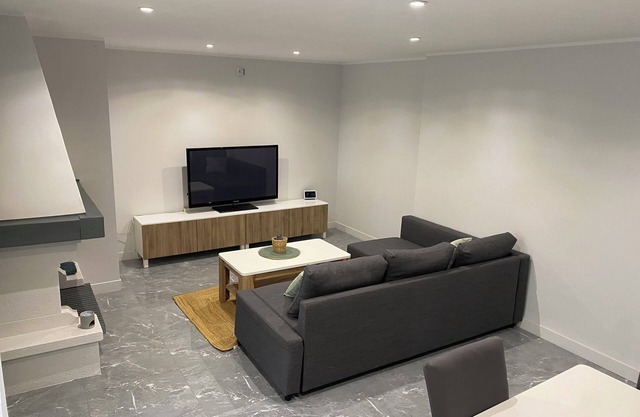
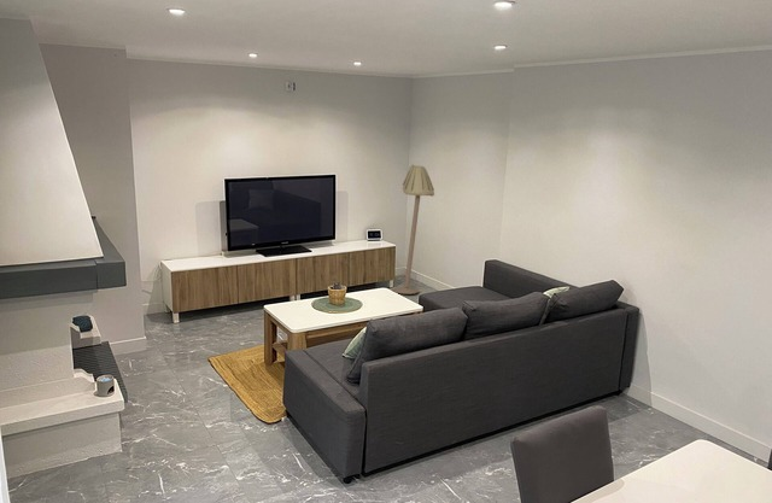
+ floor lamp (414, 228)
